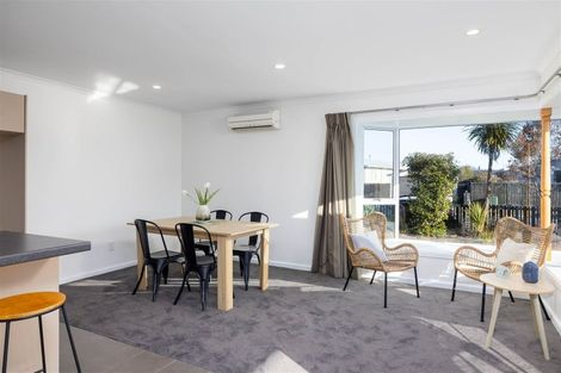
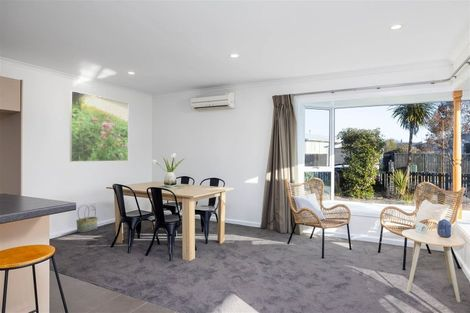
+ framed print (102, 129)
+ basket (87, 217)
